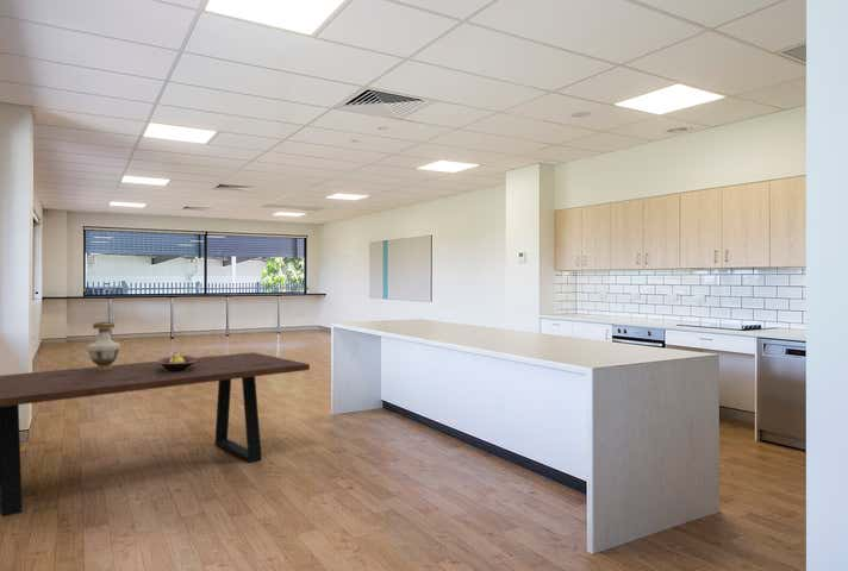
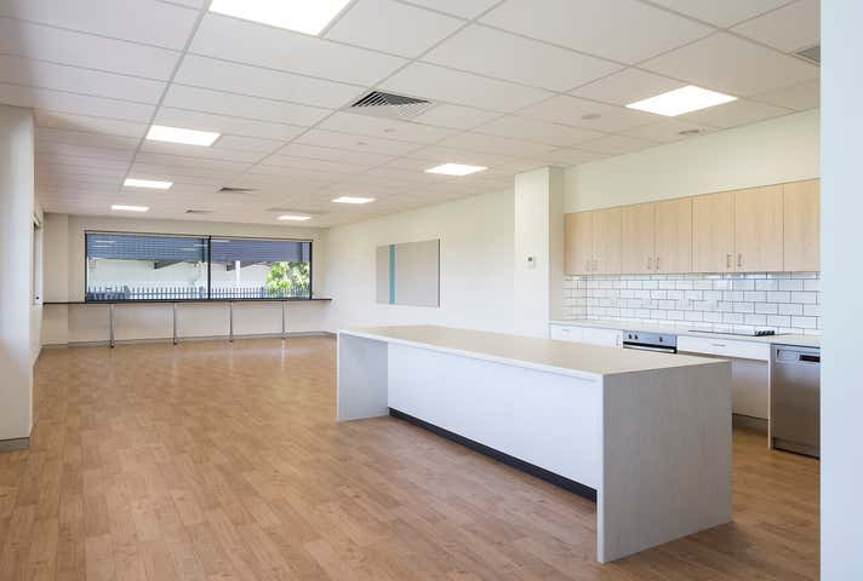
- dining table (135, 390)
- fruit bowl (176, 360)
- vase (104, 345)
